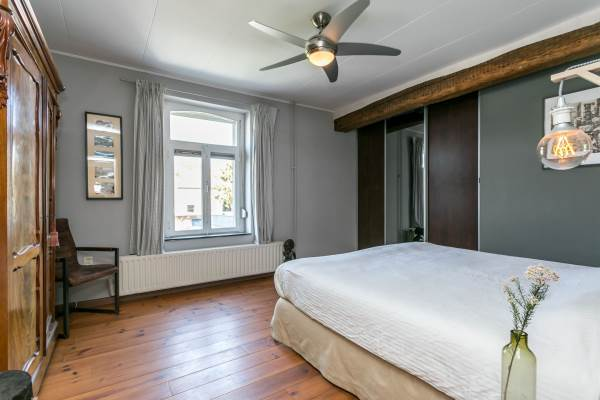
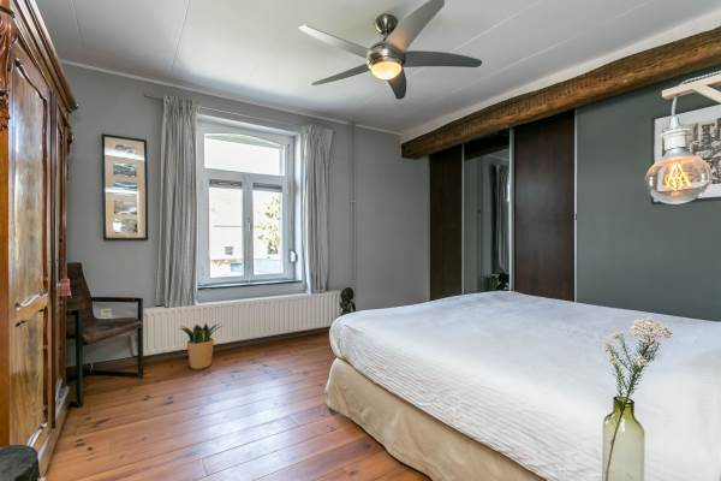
+ potted plant (201, 344)
